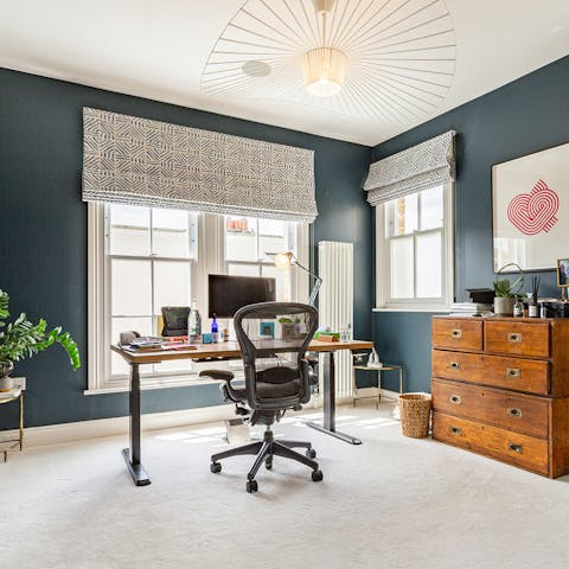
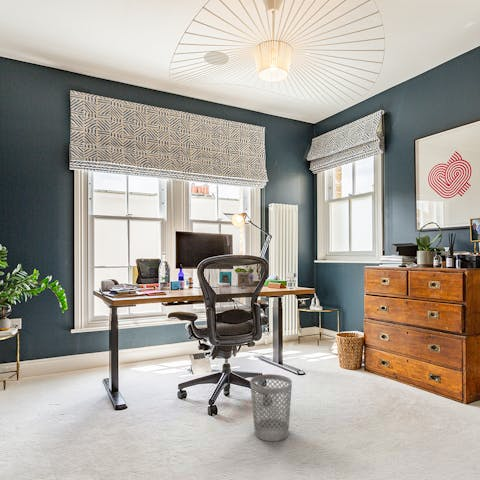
+ wastebasket (271, 407)
